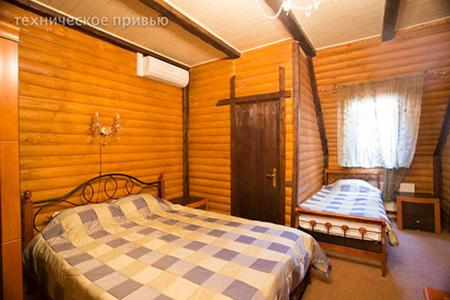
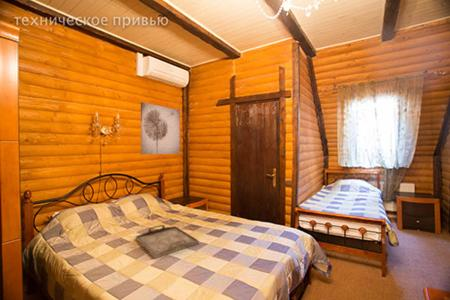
+ wall art (162, 130)
+ serving tray (166, 237)
